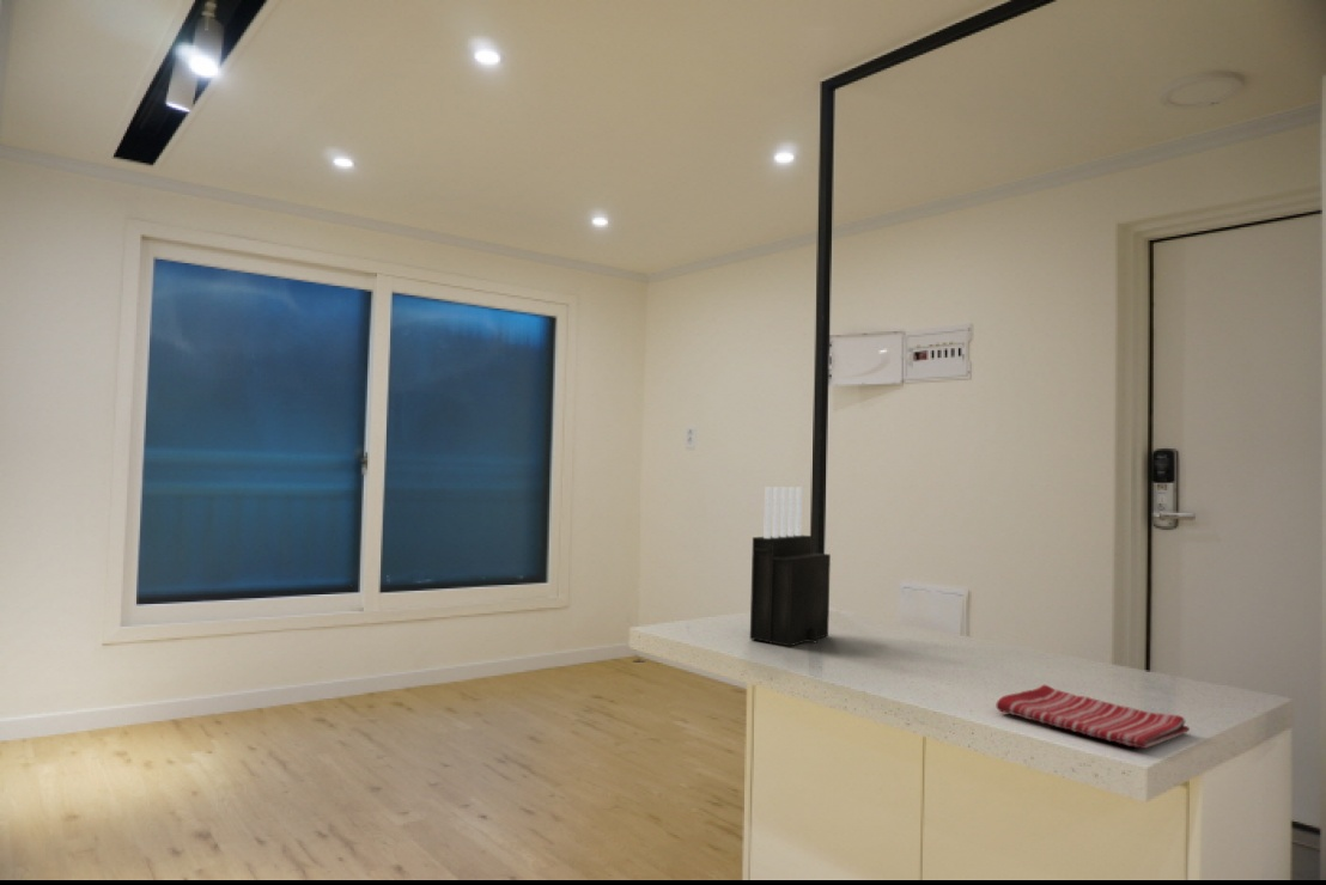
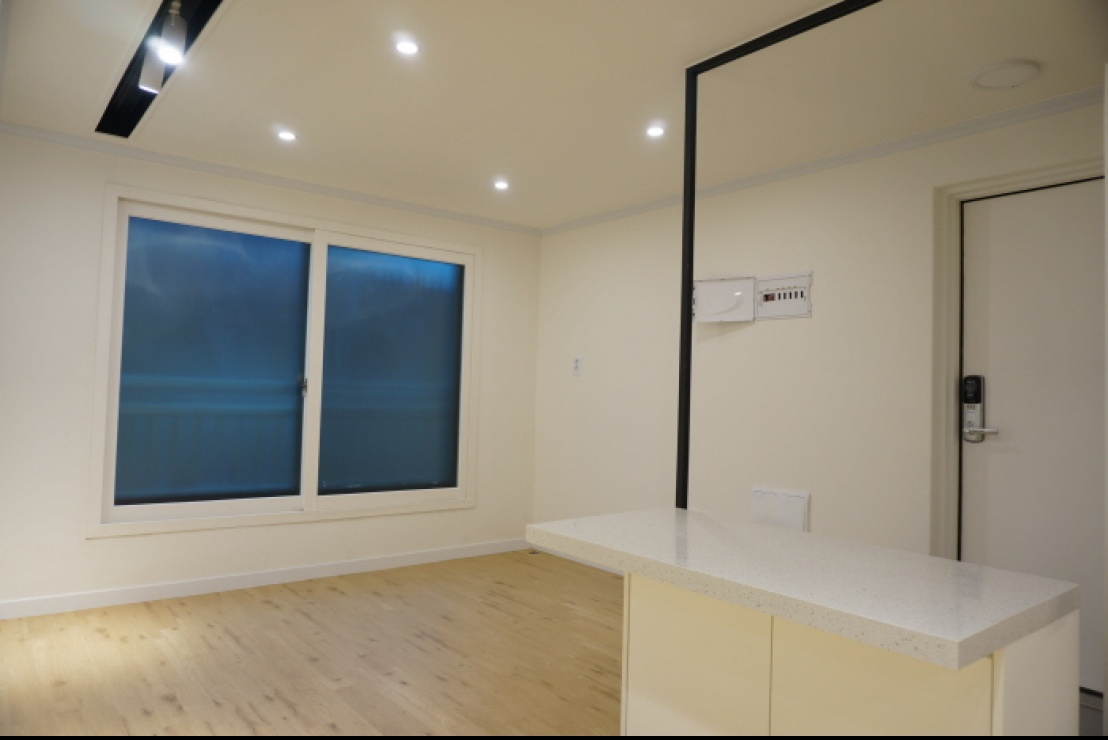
- dish towel (1088, 714)
- knife block (796, 562)
